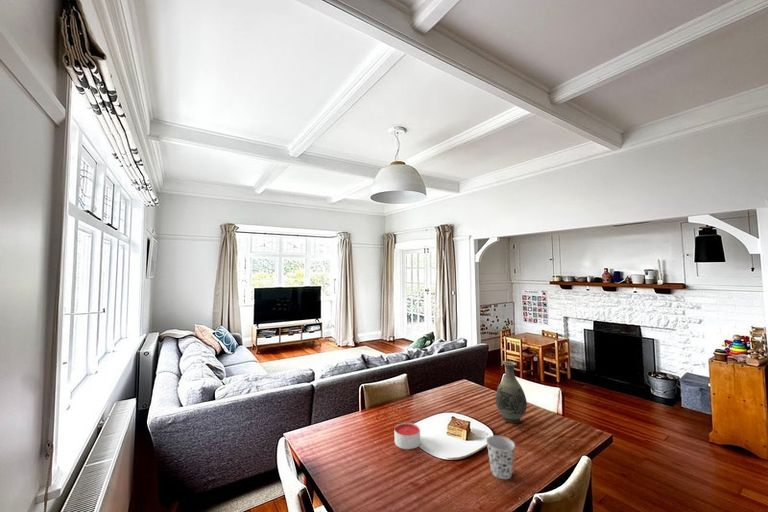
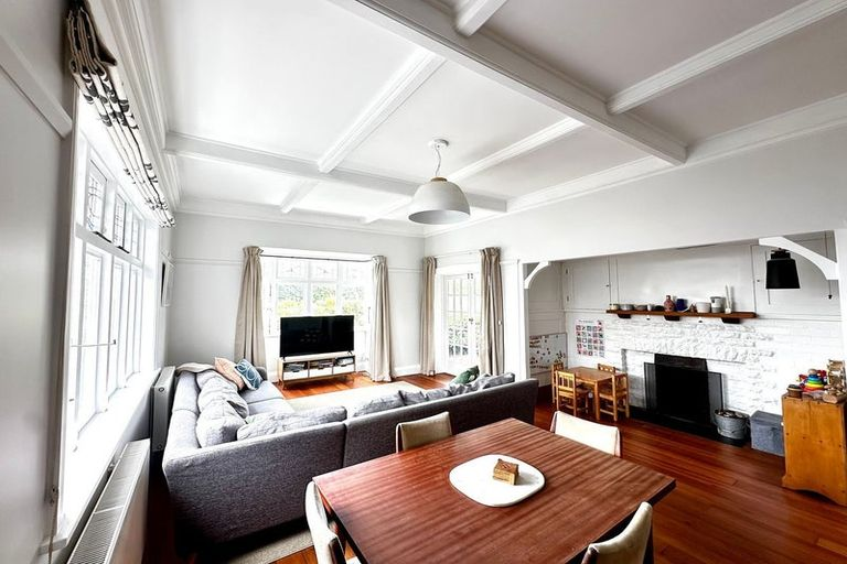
- candle (407, 435)
- cup (500, 458)
- vase (510, 391)
